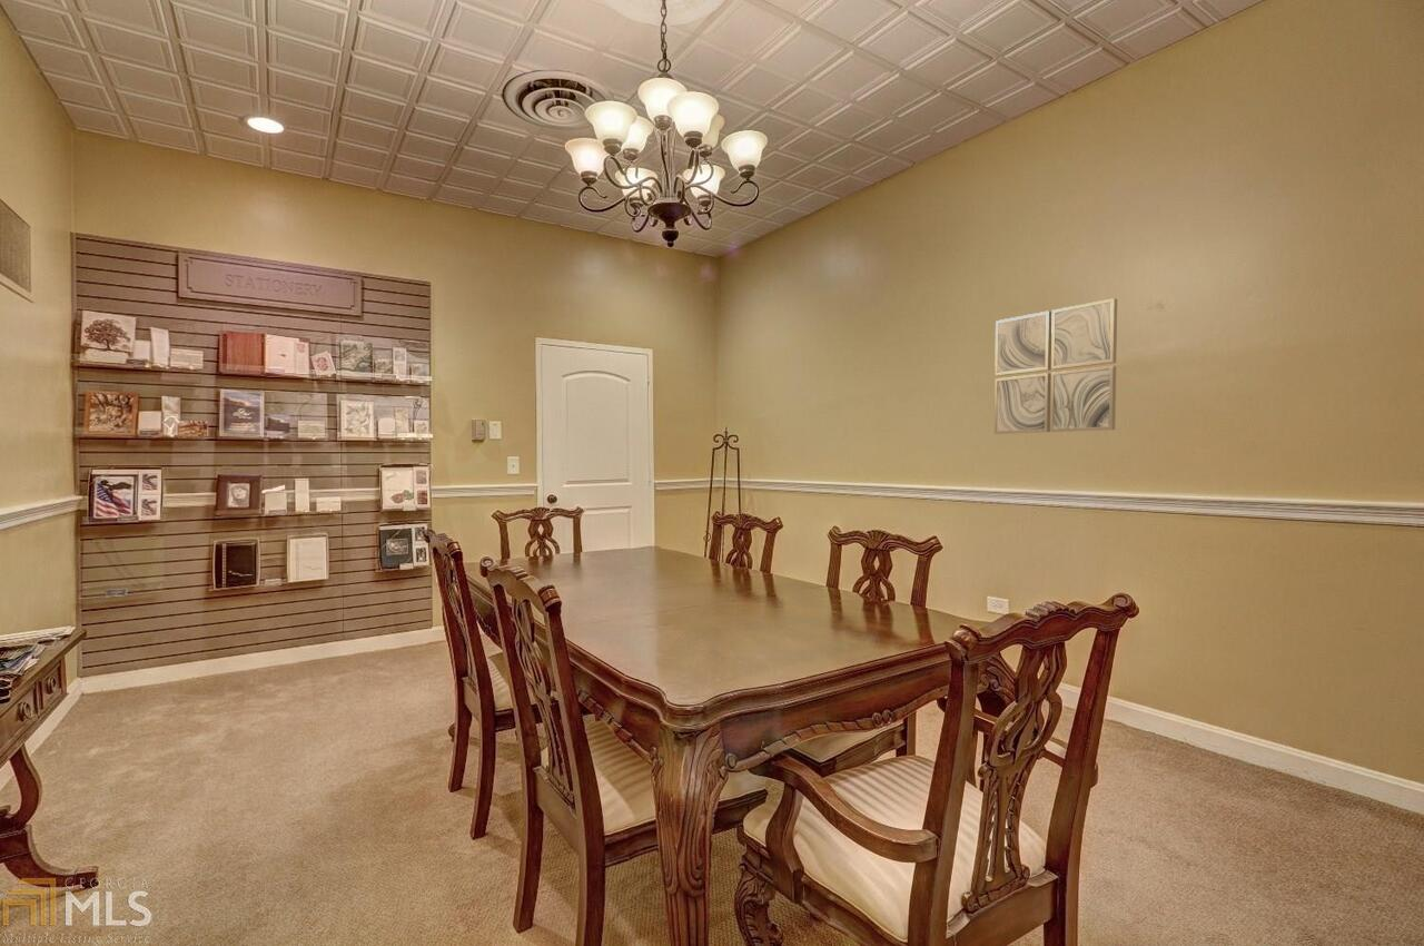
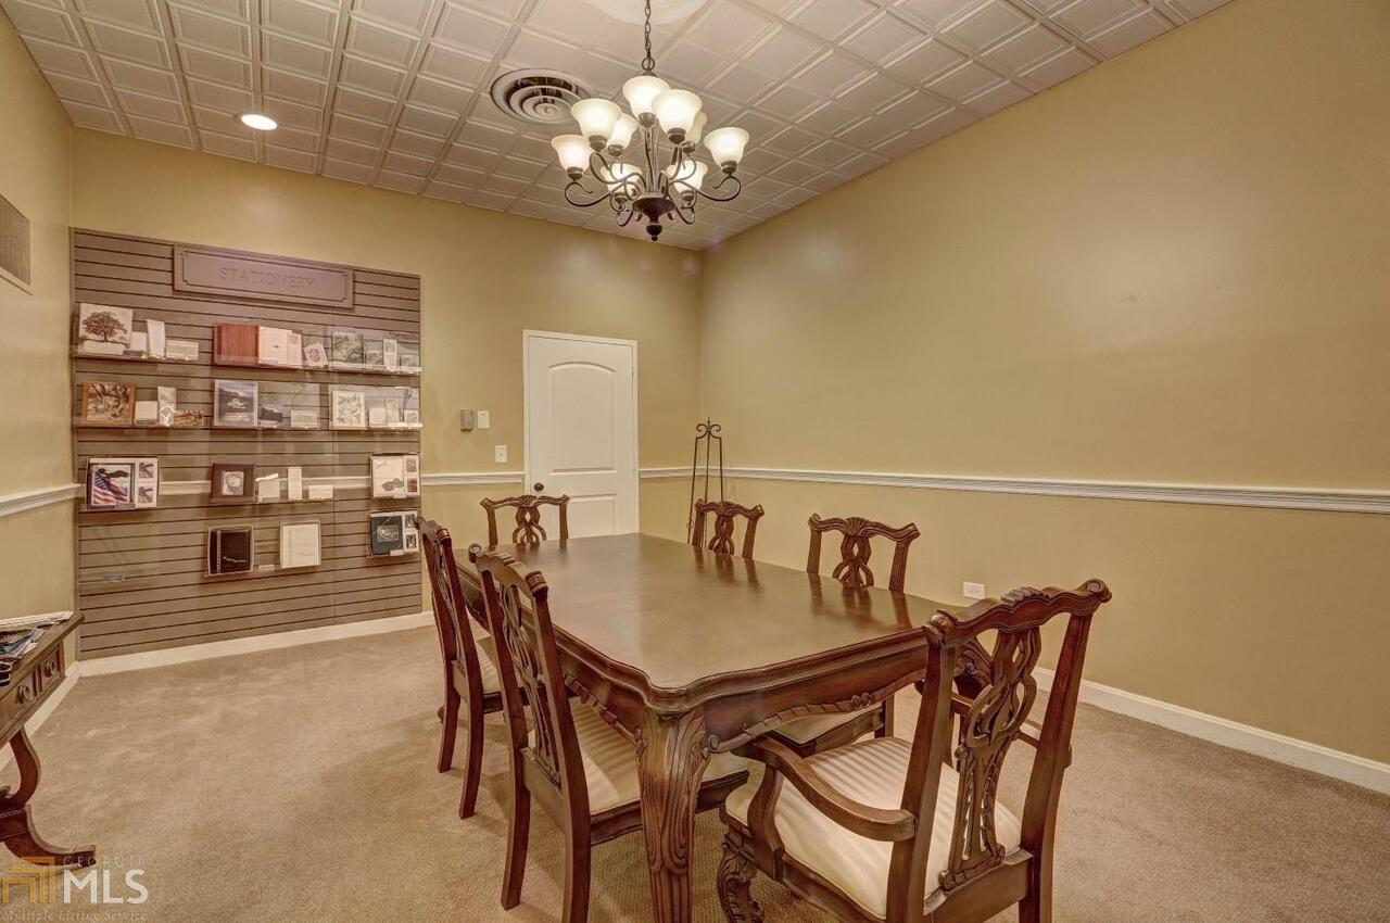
- wall art (1050, 369)
